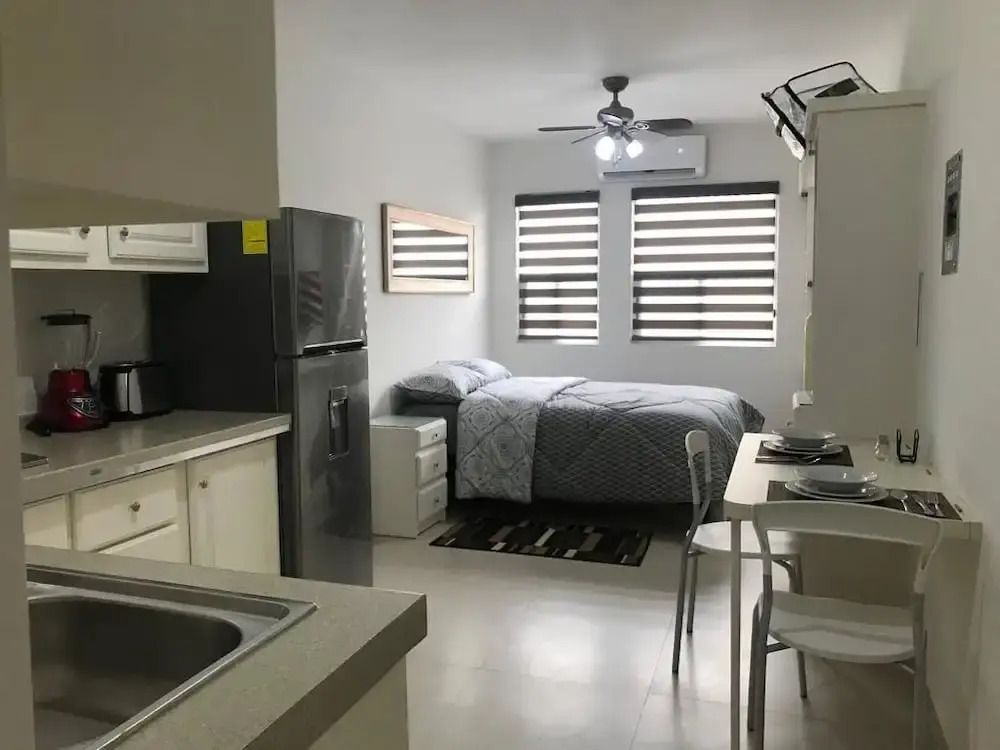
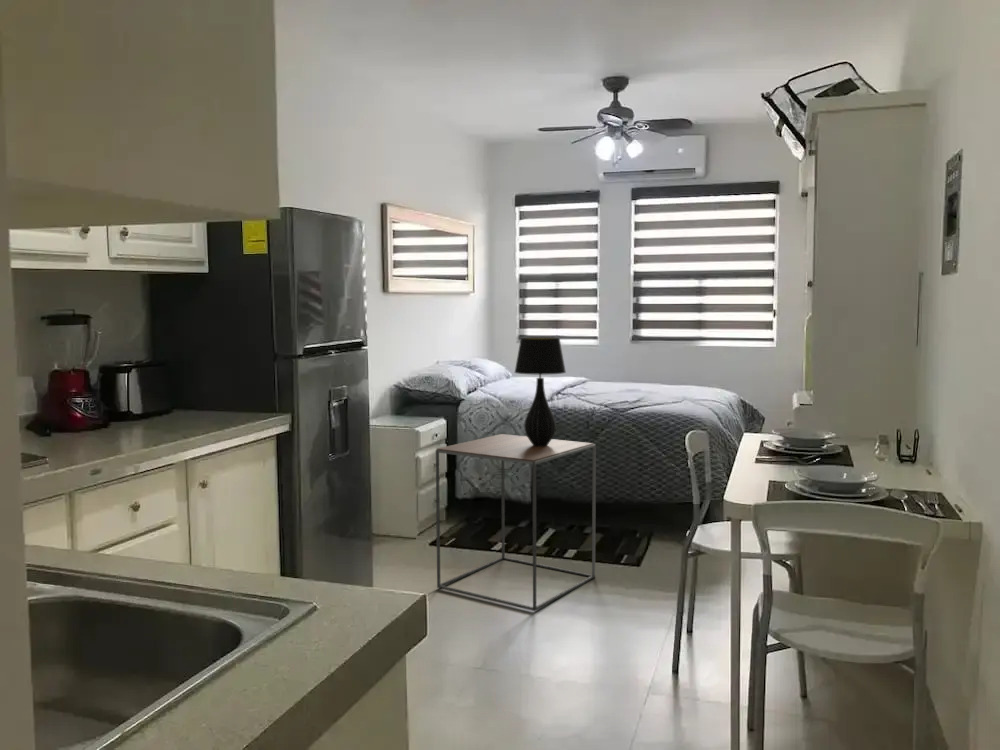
+ table lamp (540, 391)
+ side table (504, 514)
